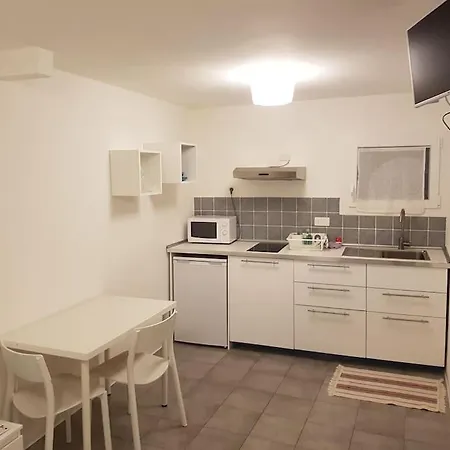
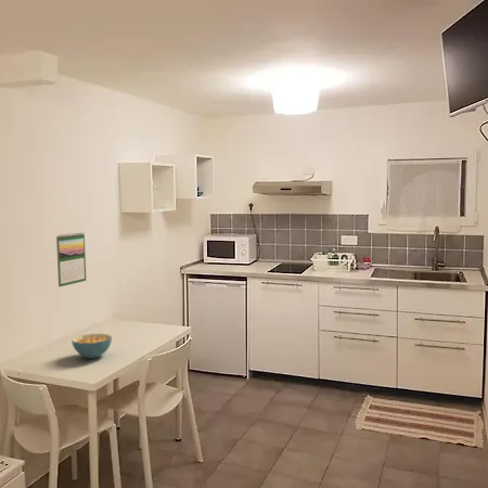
+ cereal bowl (92, 347)
+ calendar (72, 258)
